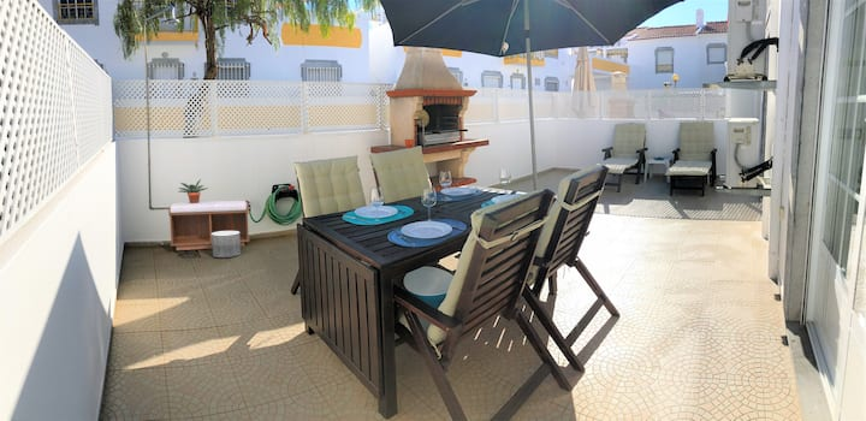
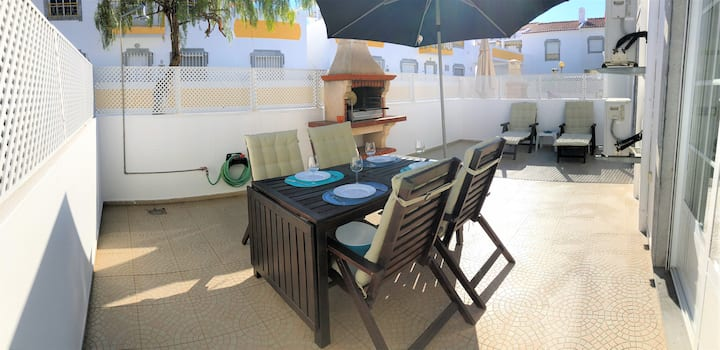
- bench (210, 224)
- planter (226, 244)
- potted plant (192, 190)
